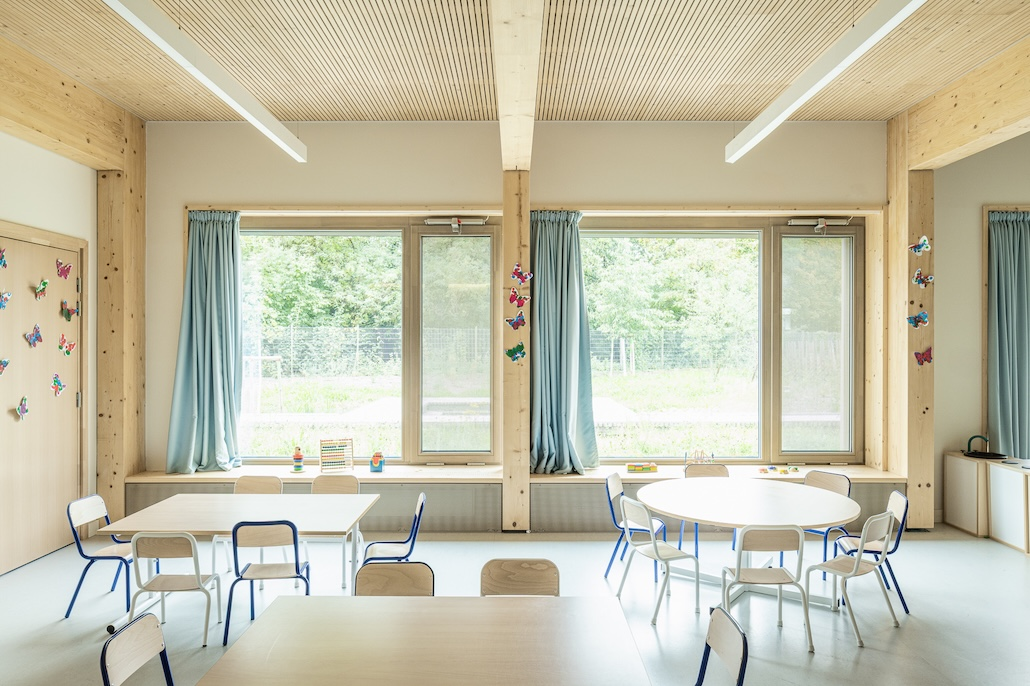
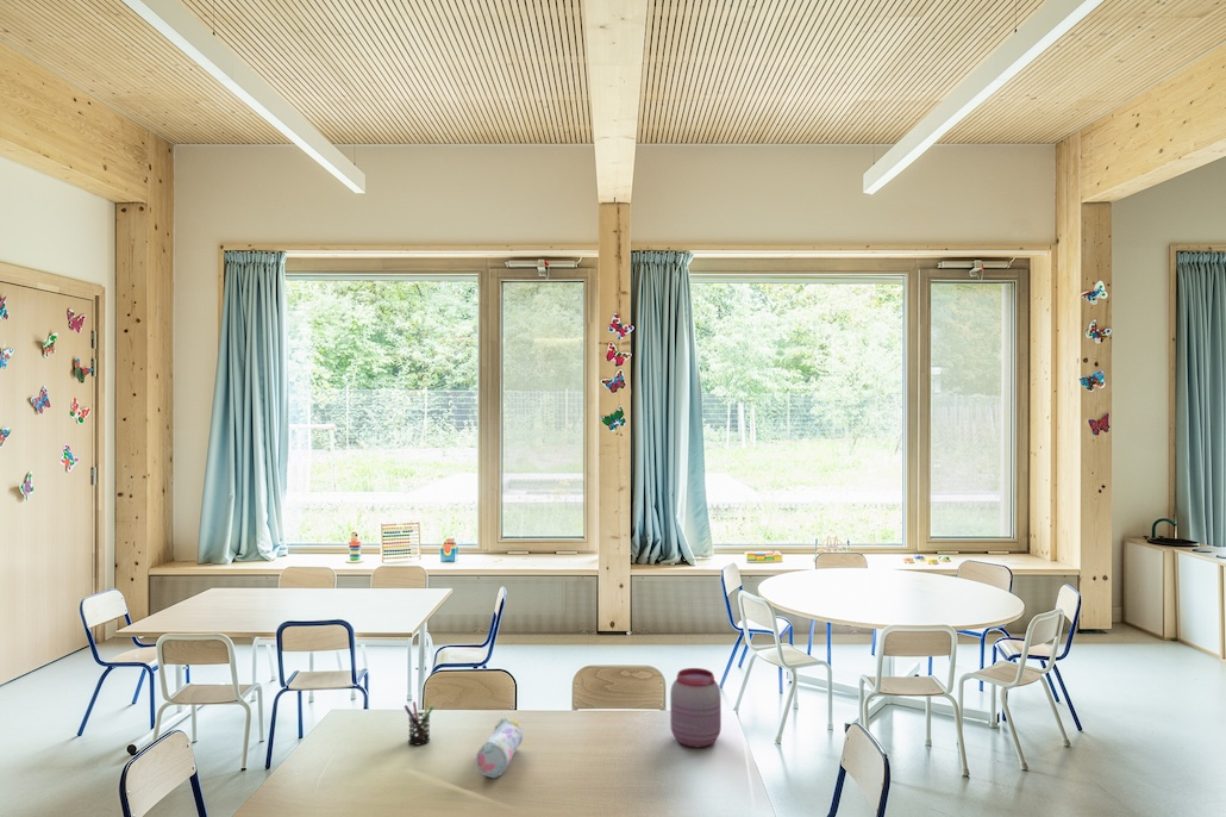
+ pen holder (420, 719)
+ jar (695, 706)
+ pencil case (500, 746)
